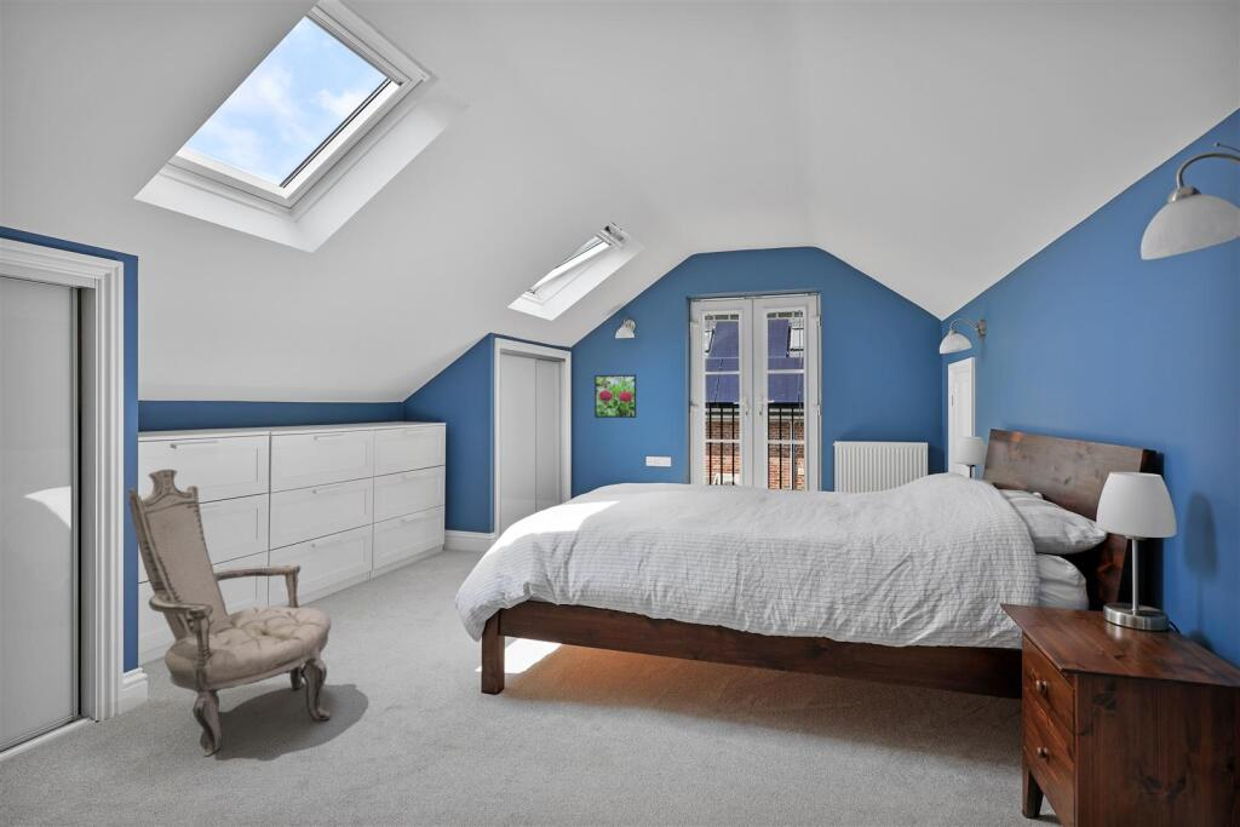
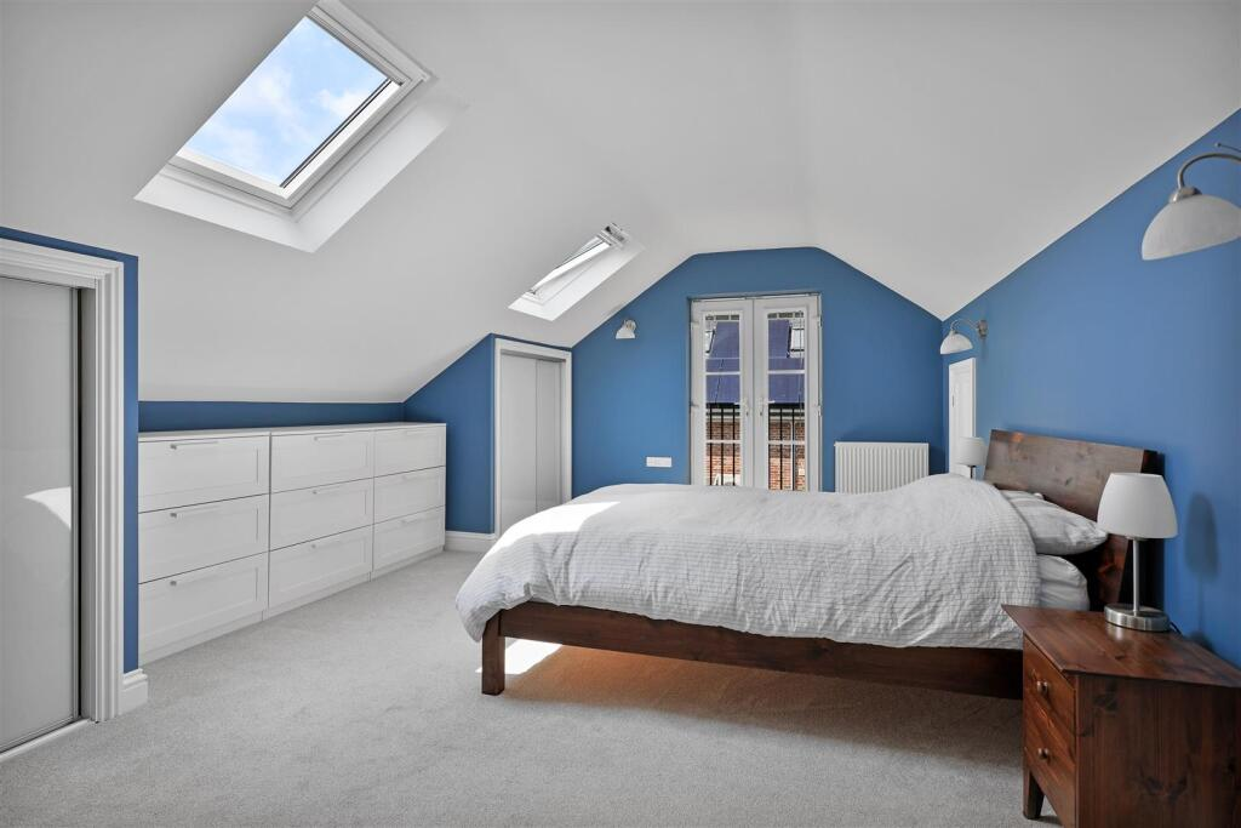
- armchair (242, 576)
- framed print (615, 396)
